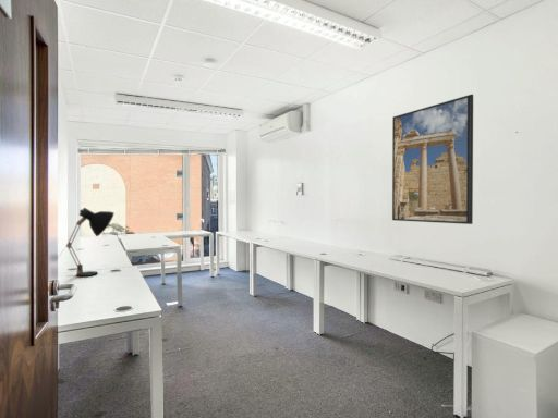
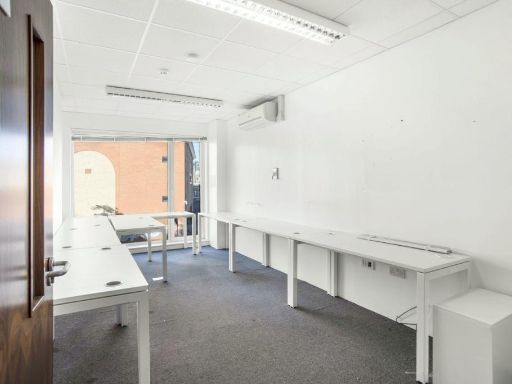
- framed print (427, 164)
- desk lamp (96, 235)
